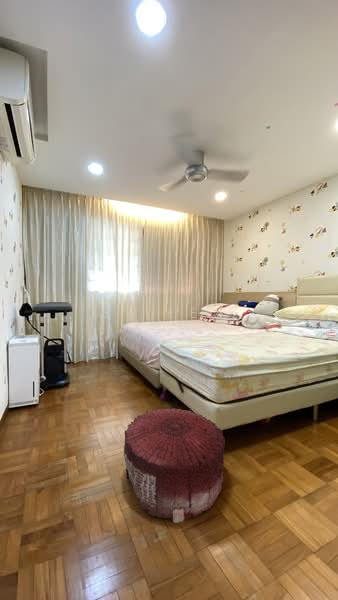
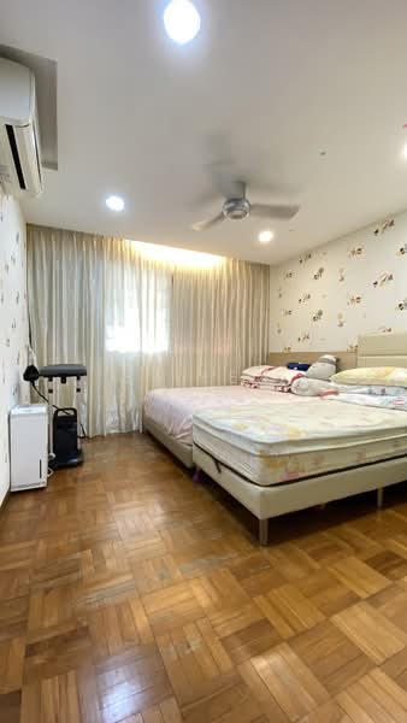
- pouf (172, 450)
